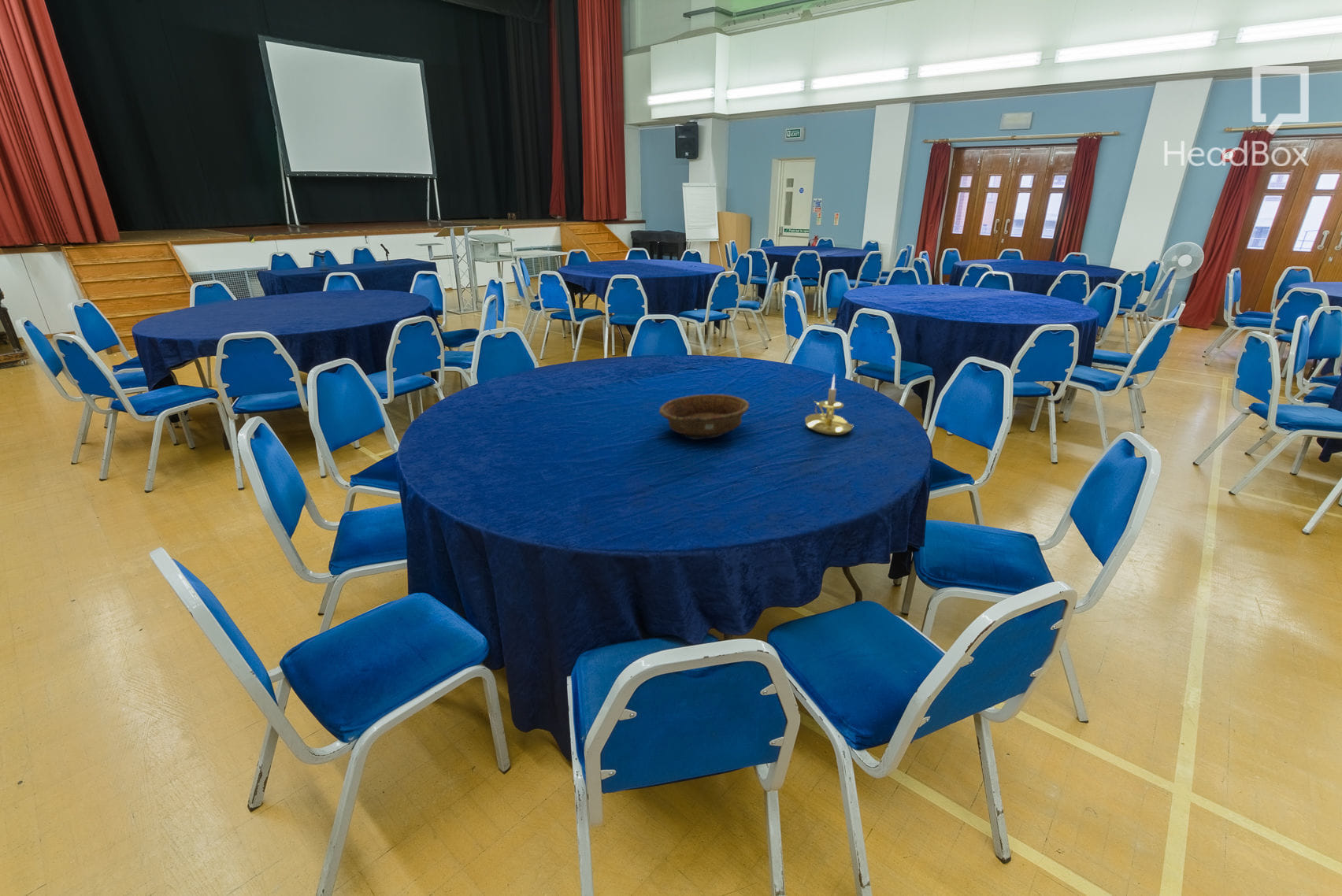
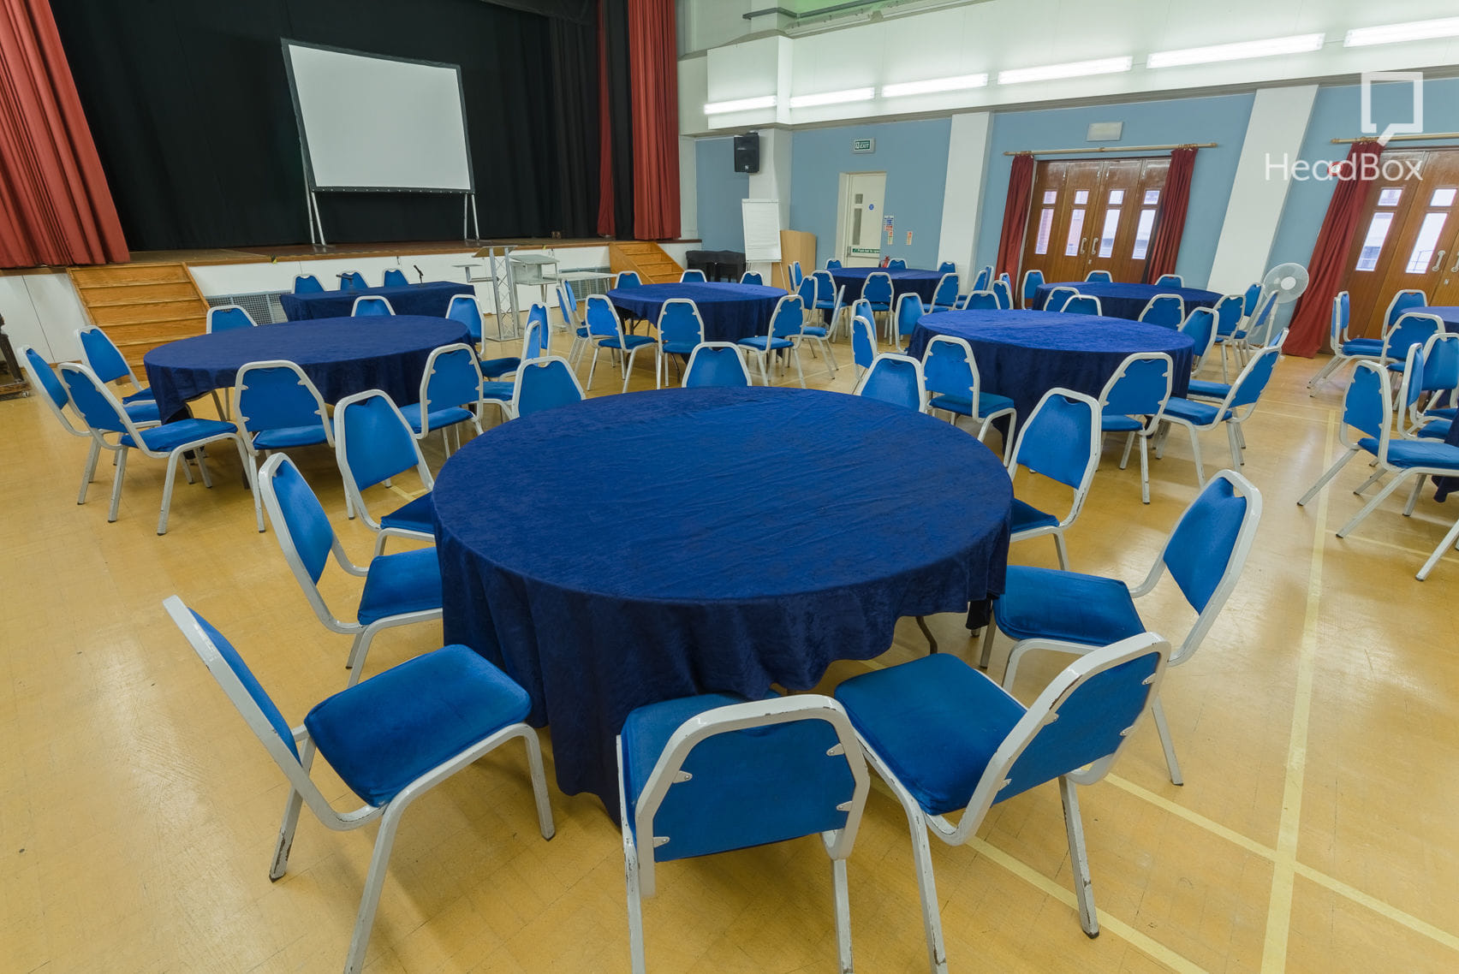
- candle holder (829, 400)
- decorative bowl (704, 417)
